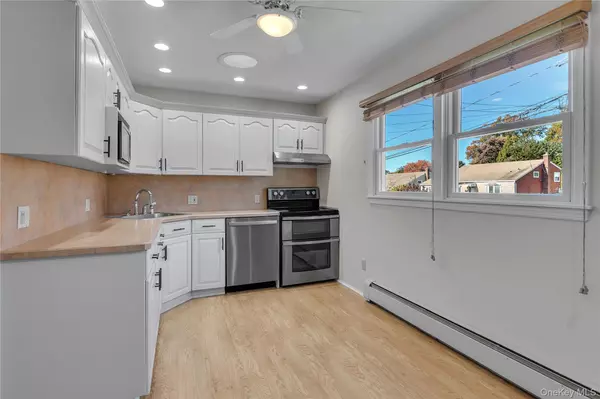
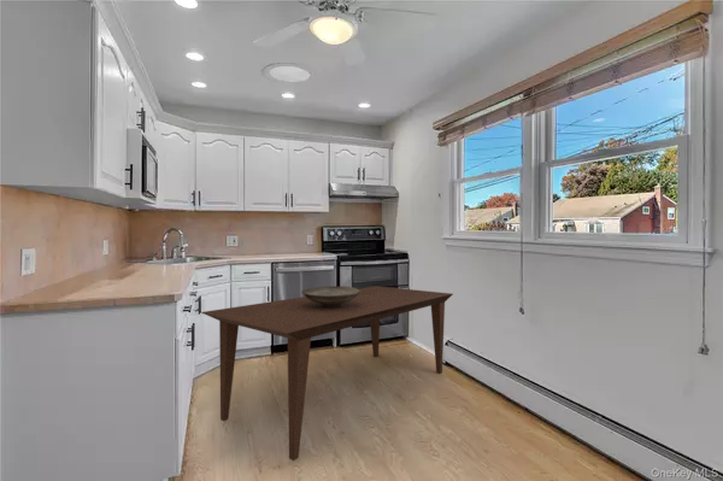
+ decorative bowl (330, 297)
+ dining table (343, 328)
